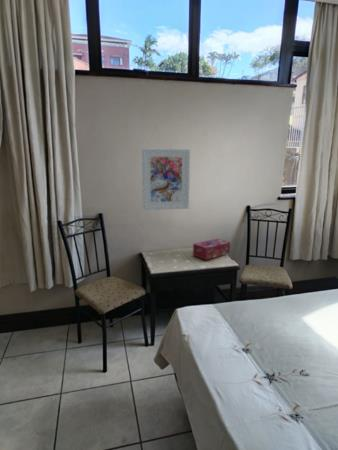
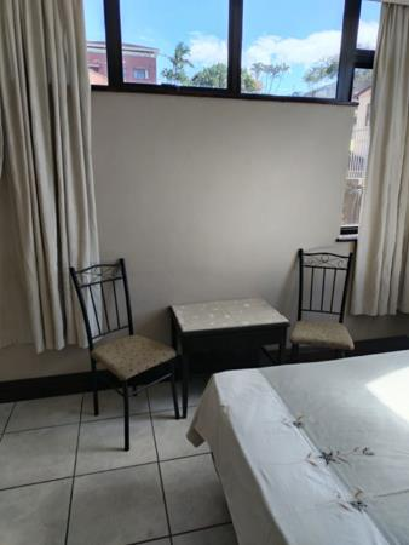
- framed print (166, 179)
- tissue box (211, 248)
